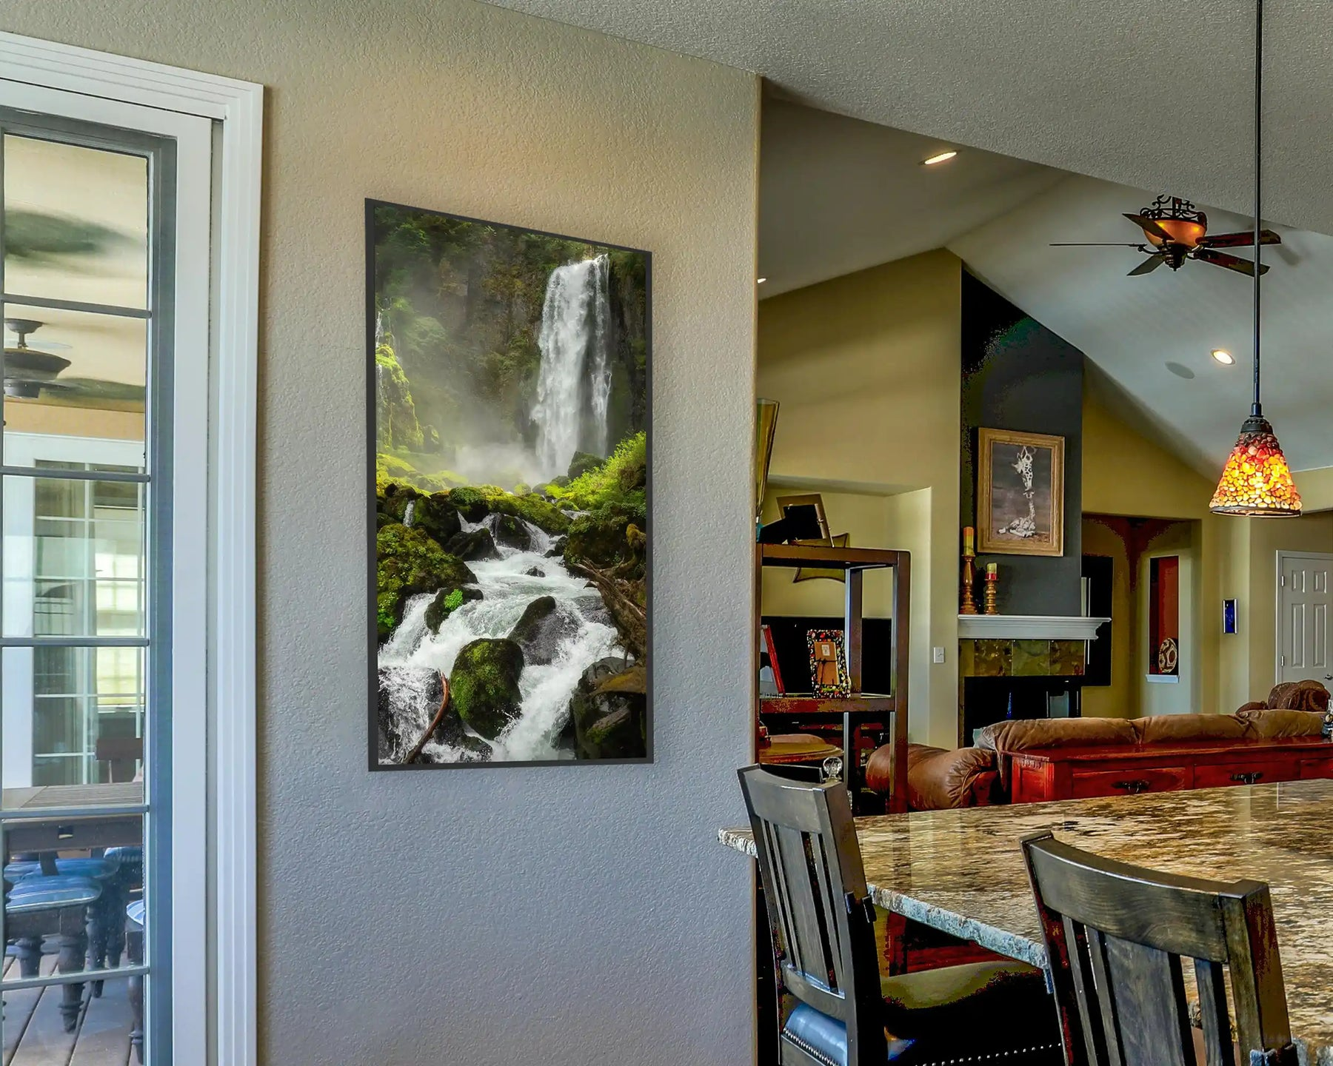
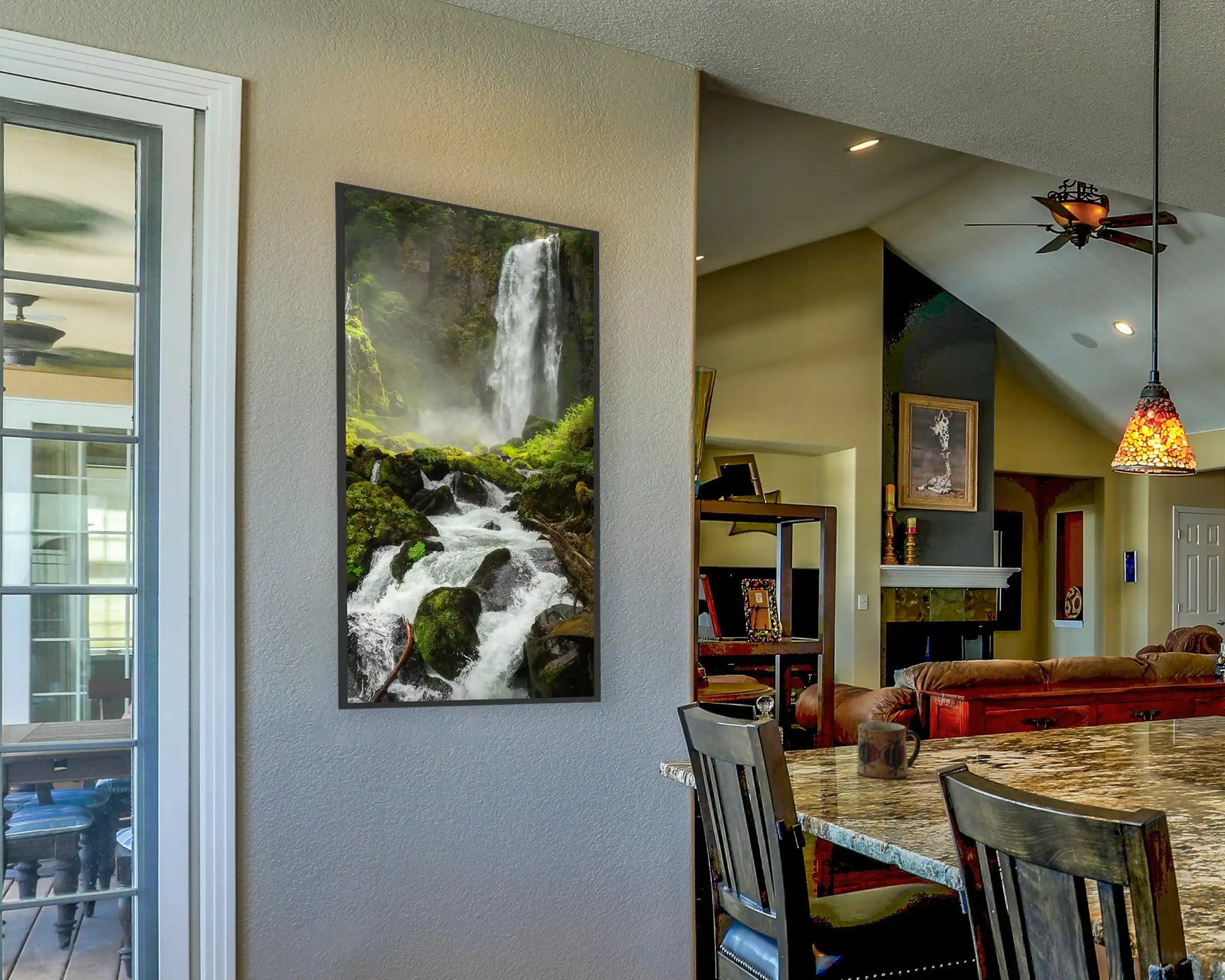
+ mug (885, 749)
